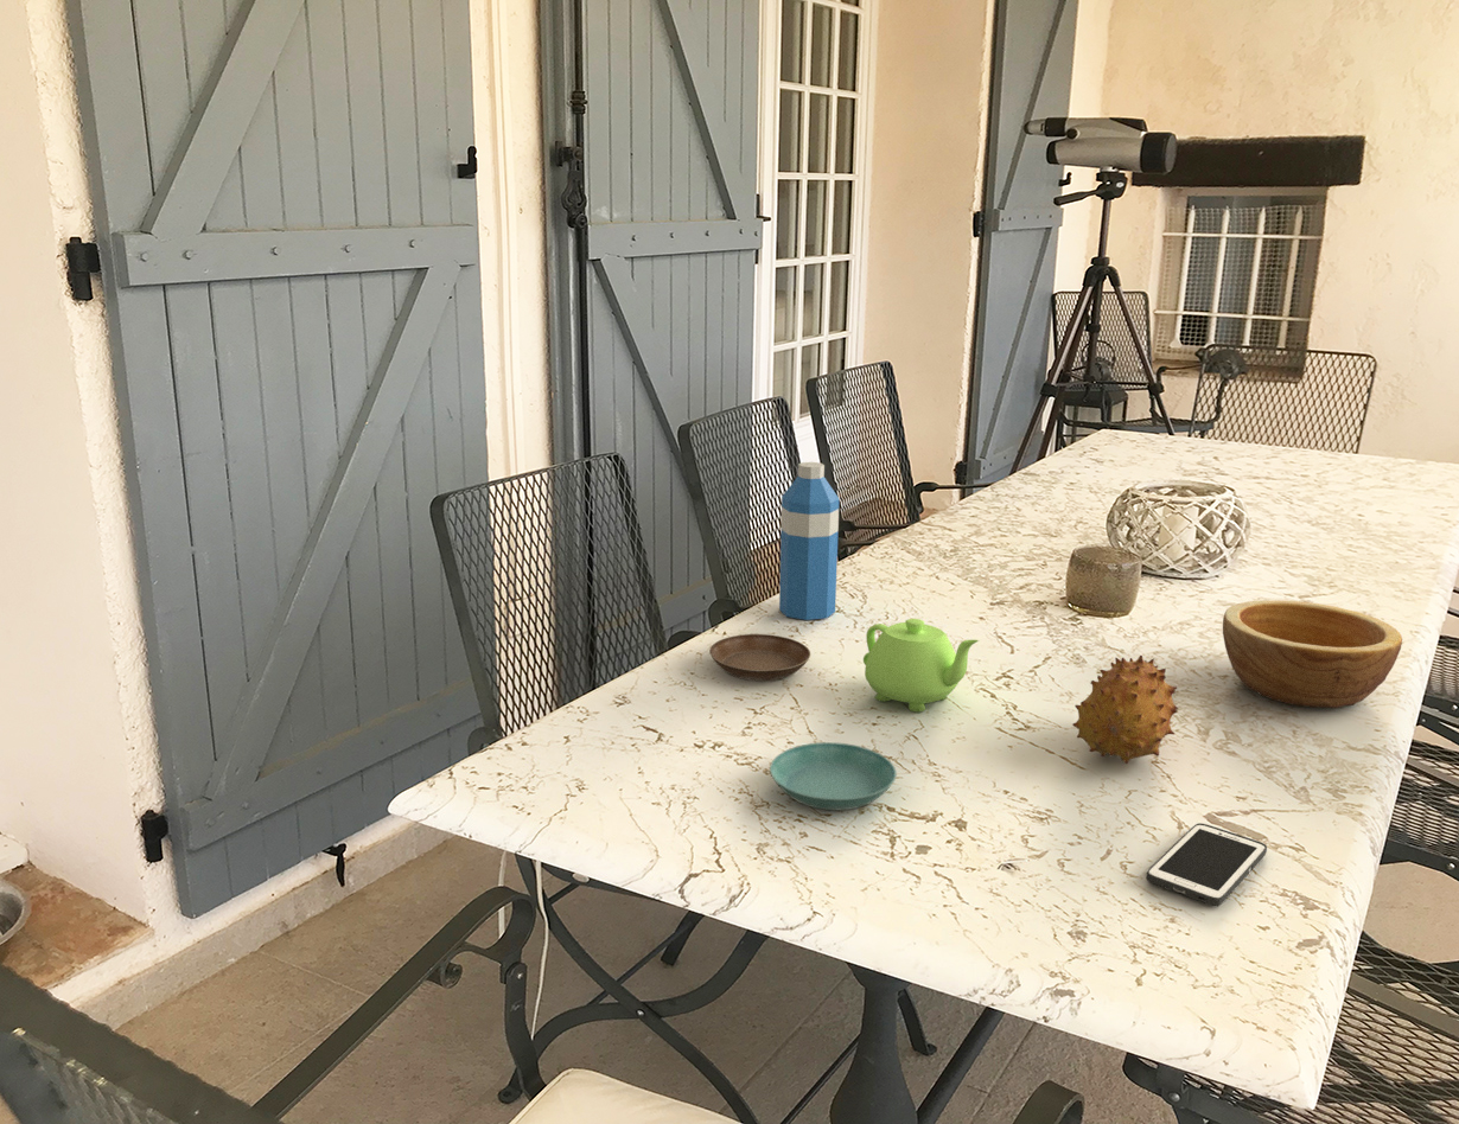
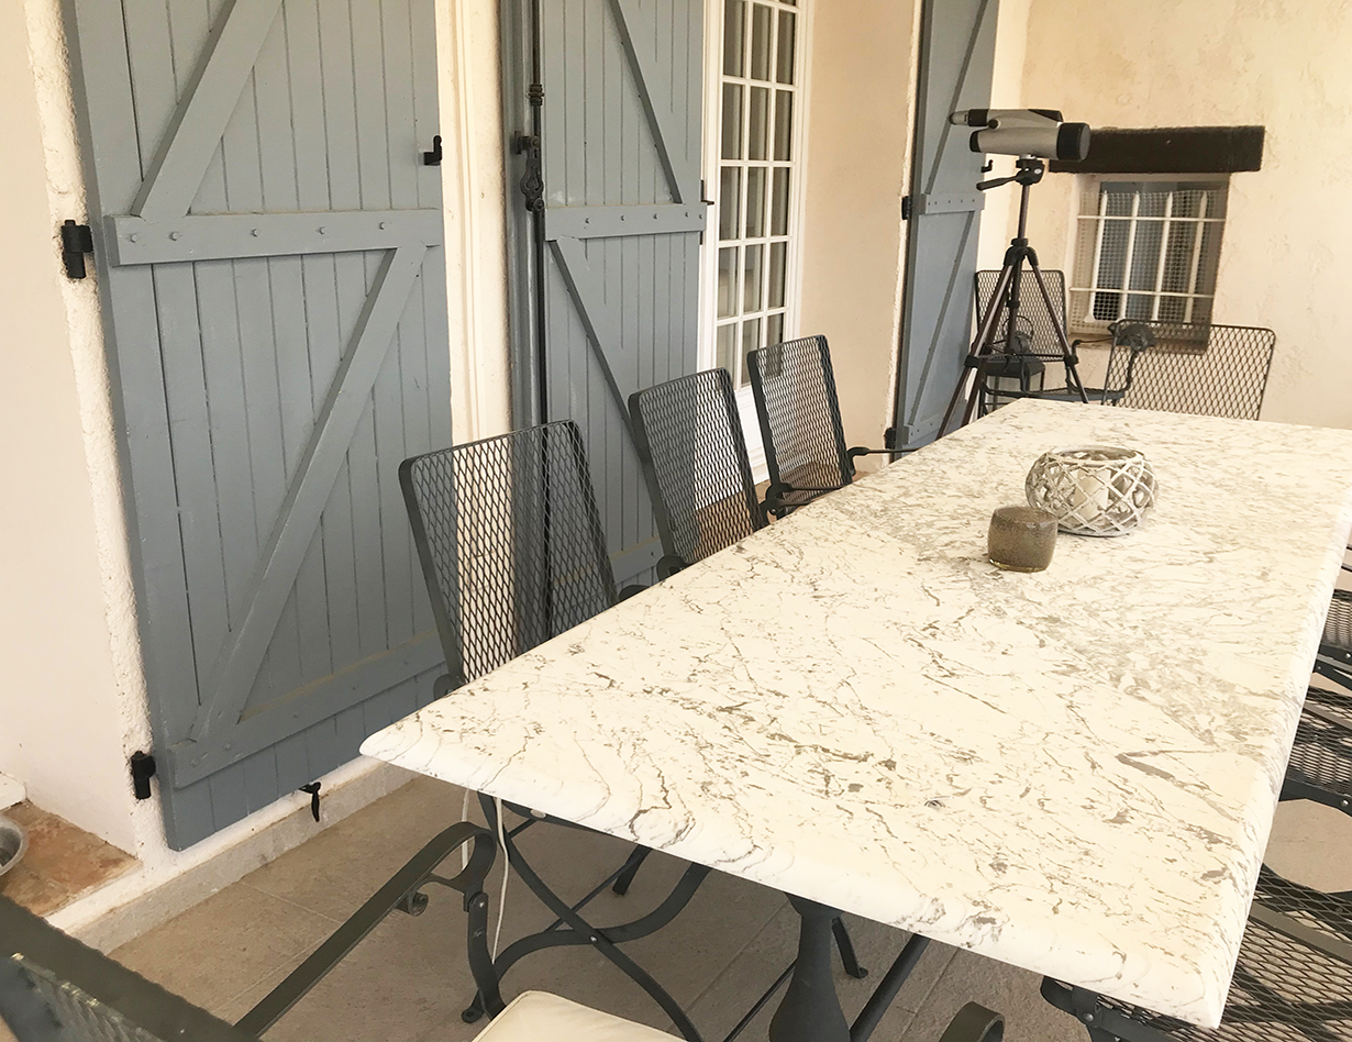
- saucer (759, 659)
- teapot (918, 660)
- saucer (832, 779)
- water bottle (809, 538)
- fruit (1128, 705)
- bowl (1306, 657)
- cell phone (1208, 862)
